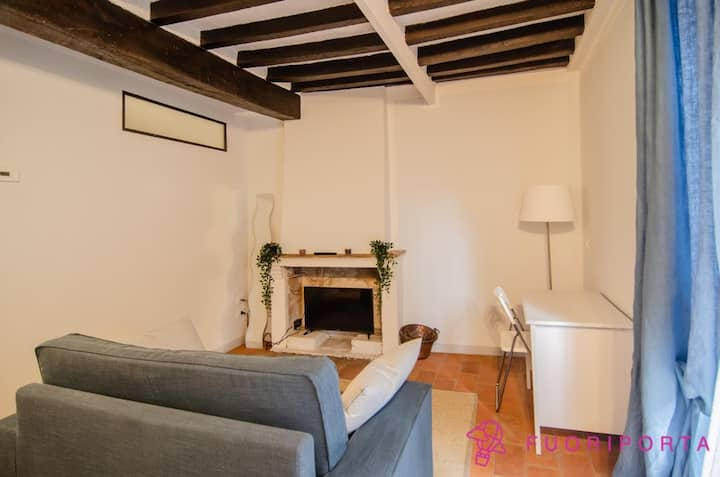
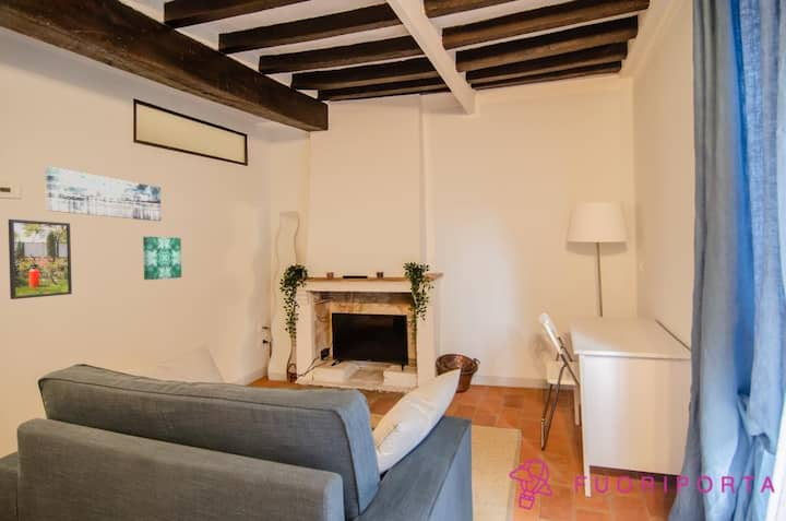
+ wall art (110, 197)
+ wall art (163, 258)
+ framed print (41, 259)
